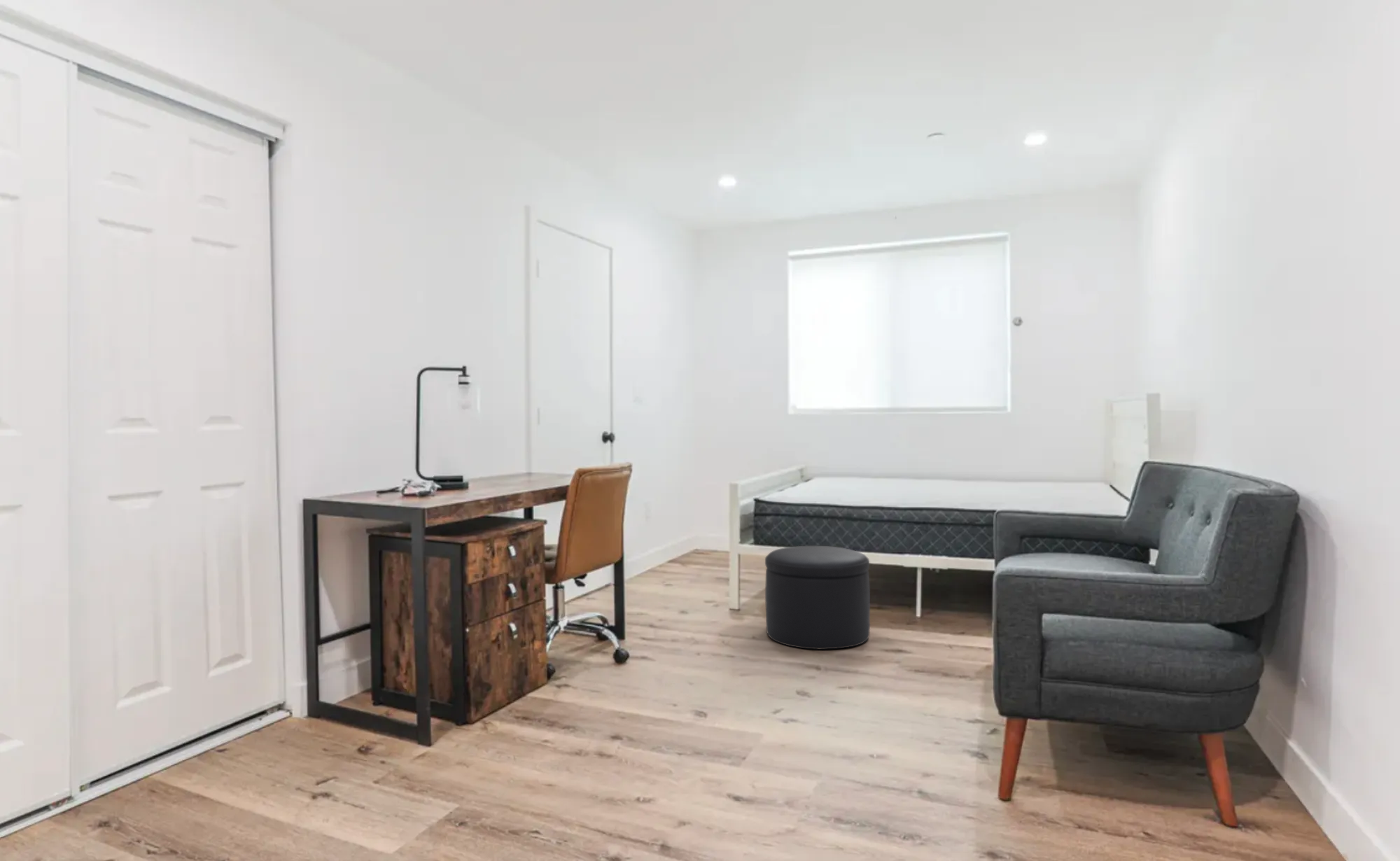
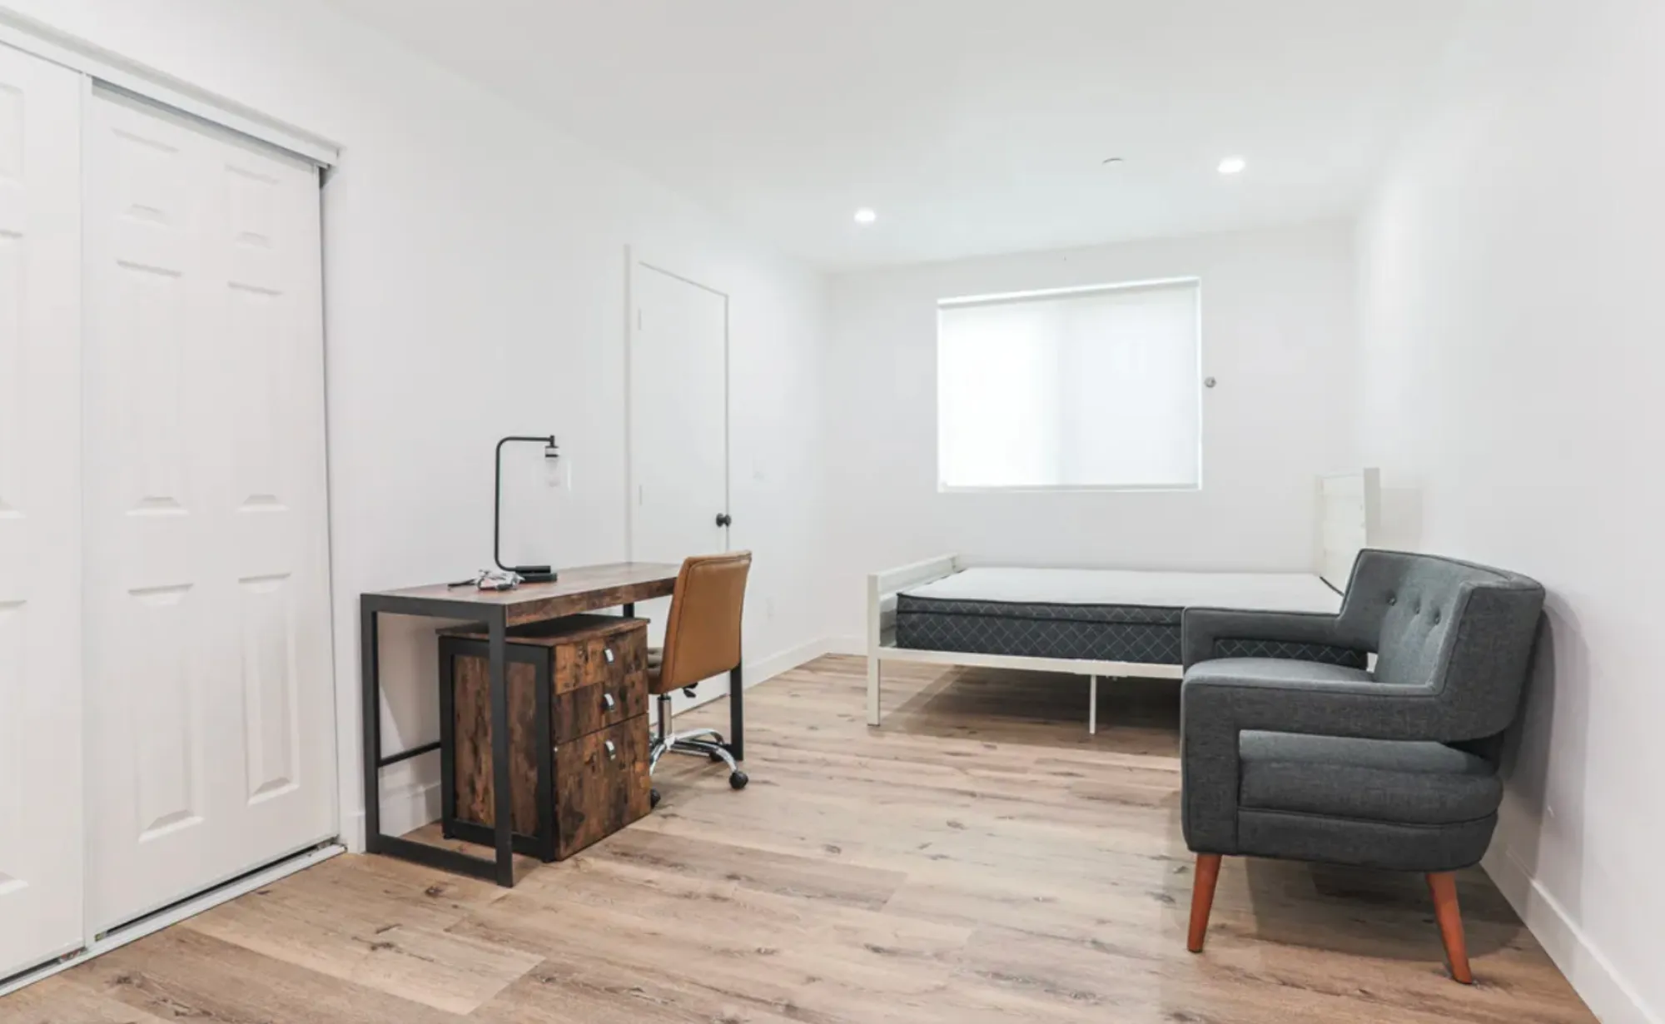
- ottoman (817, 592)
